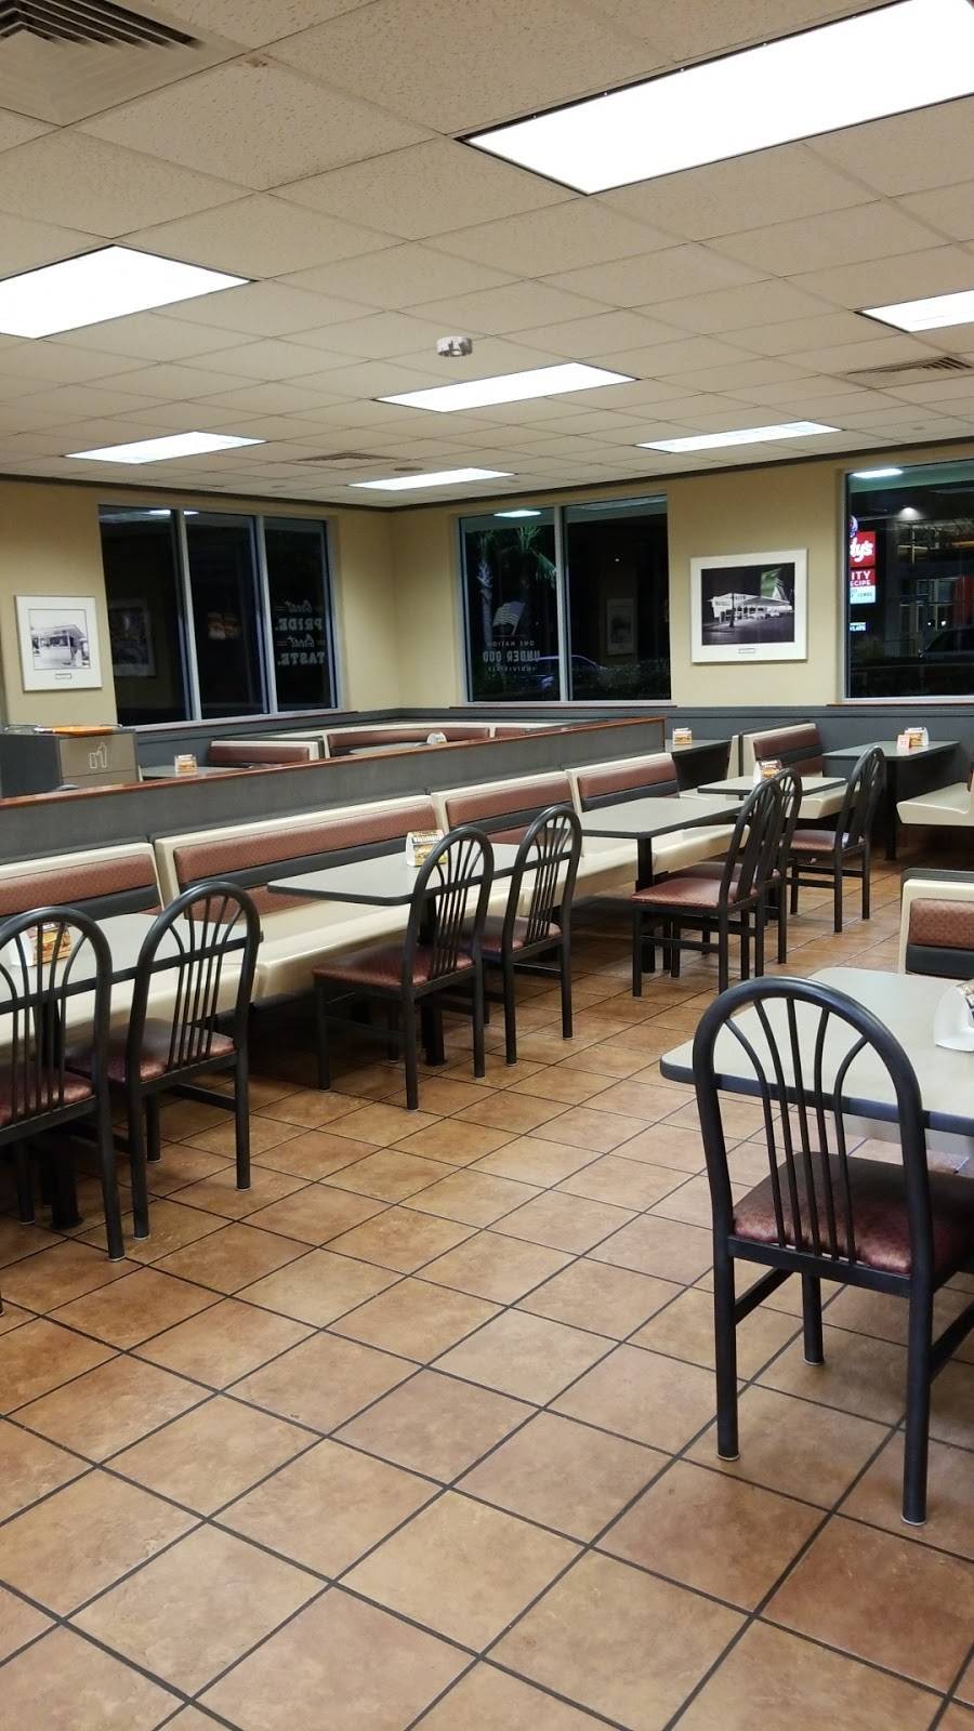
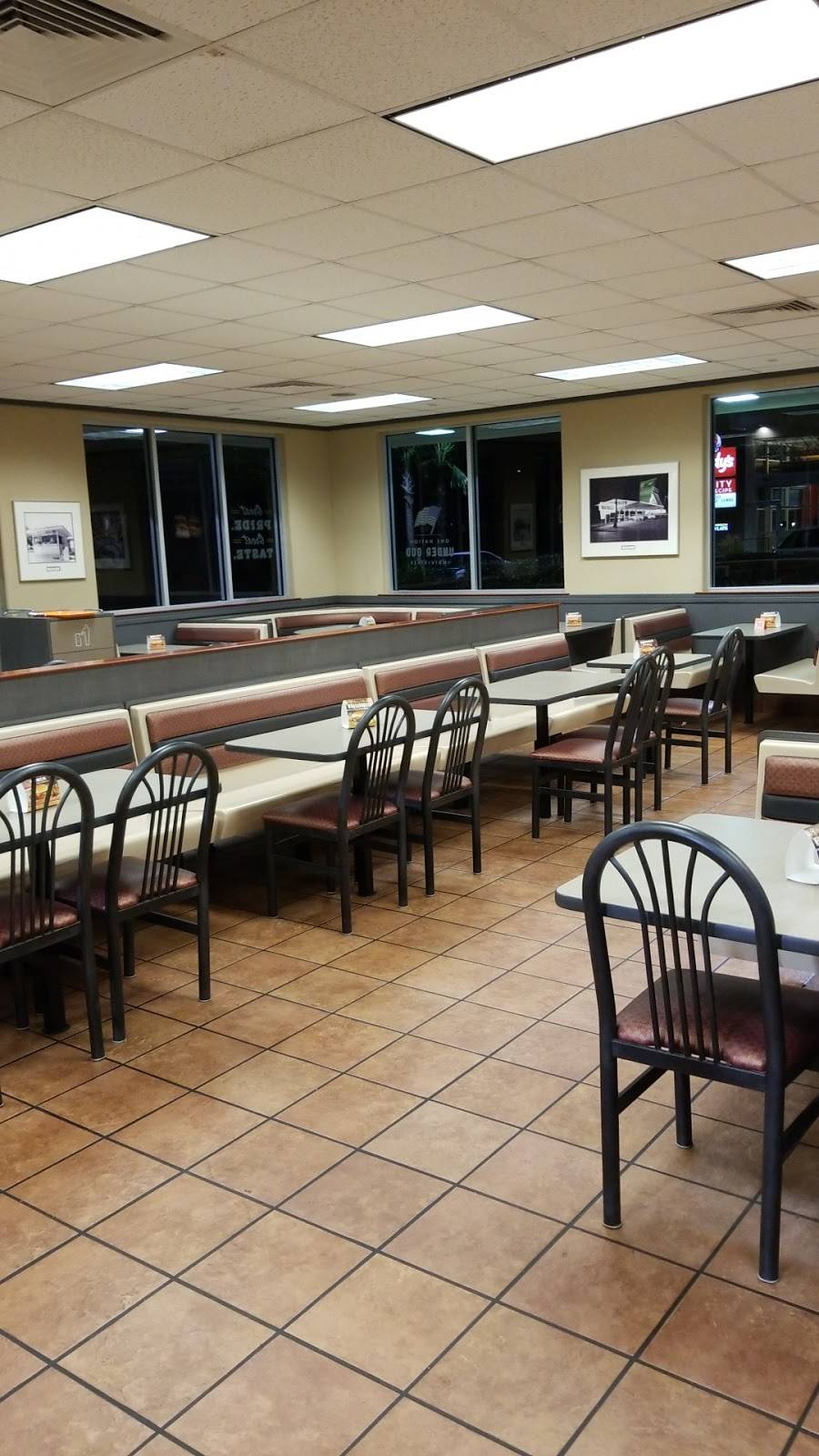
- smoke detector (454, 346)
